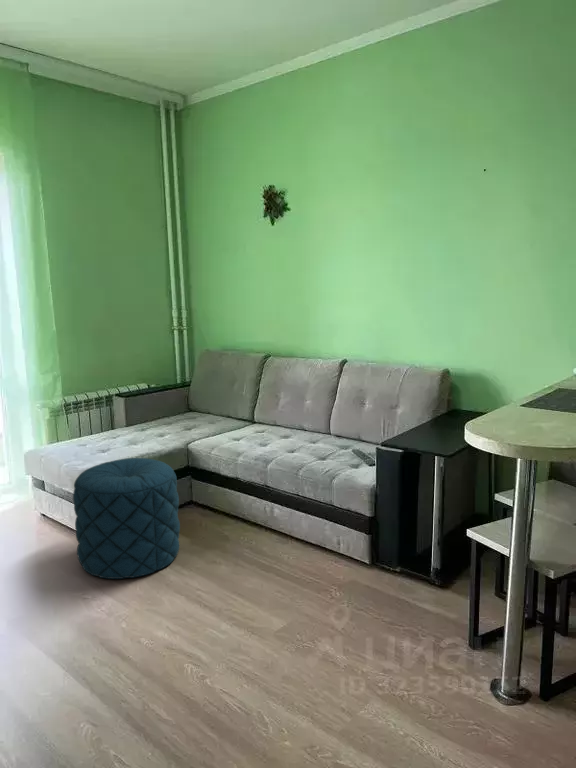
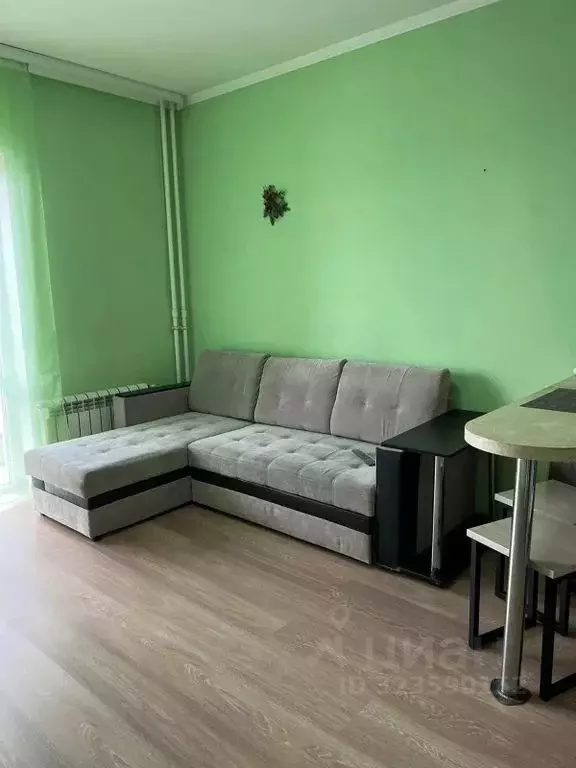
- pouf (127, 513)
